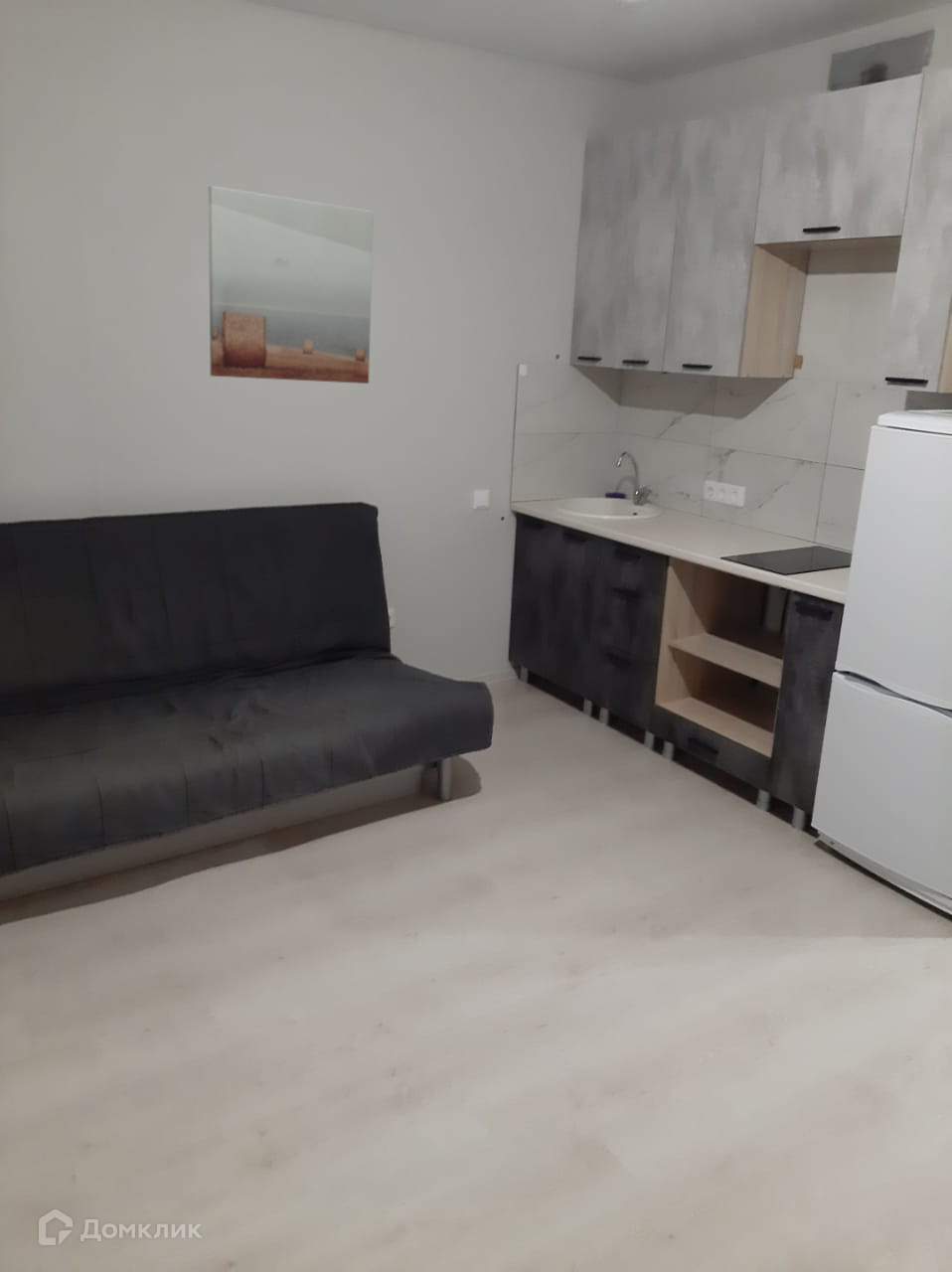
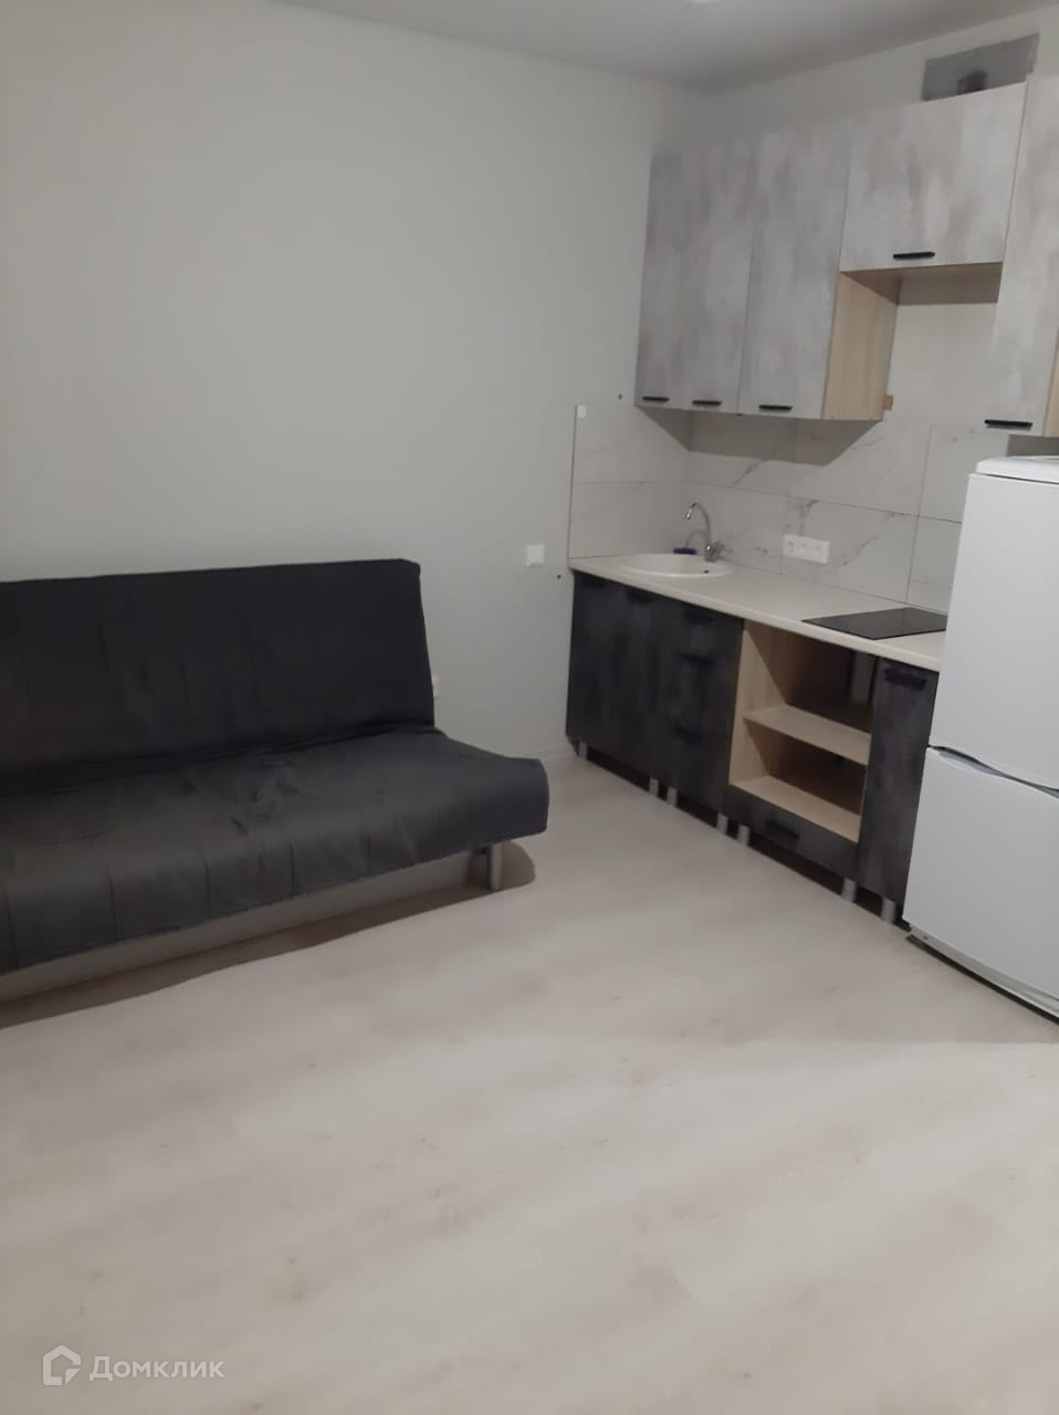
- wall art (293, 291)
